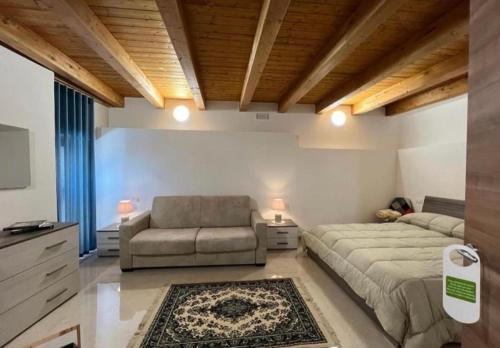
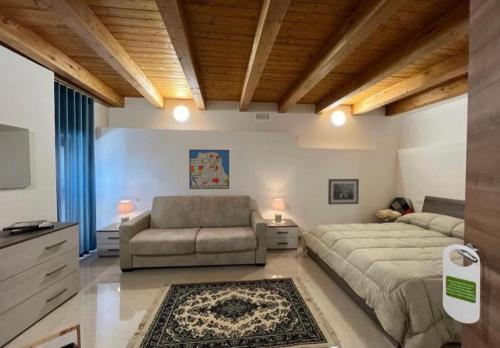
+ wall art (209, 169)
+ wall art (343, 191)
